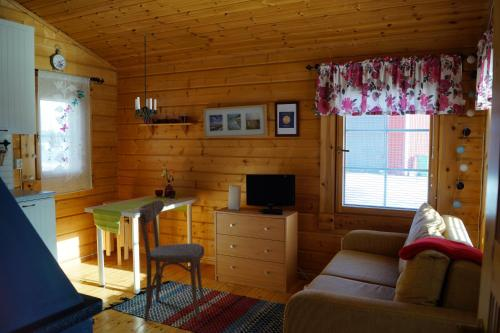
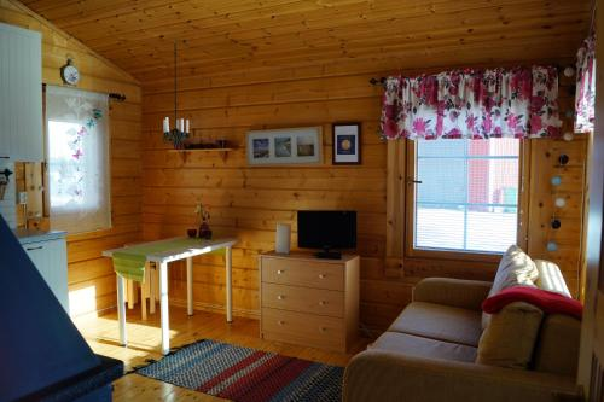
- dining chair (172, 257)
